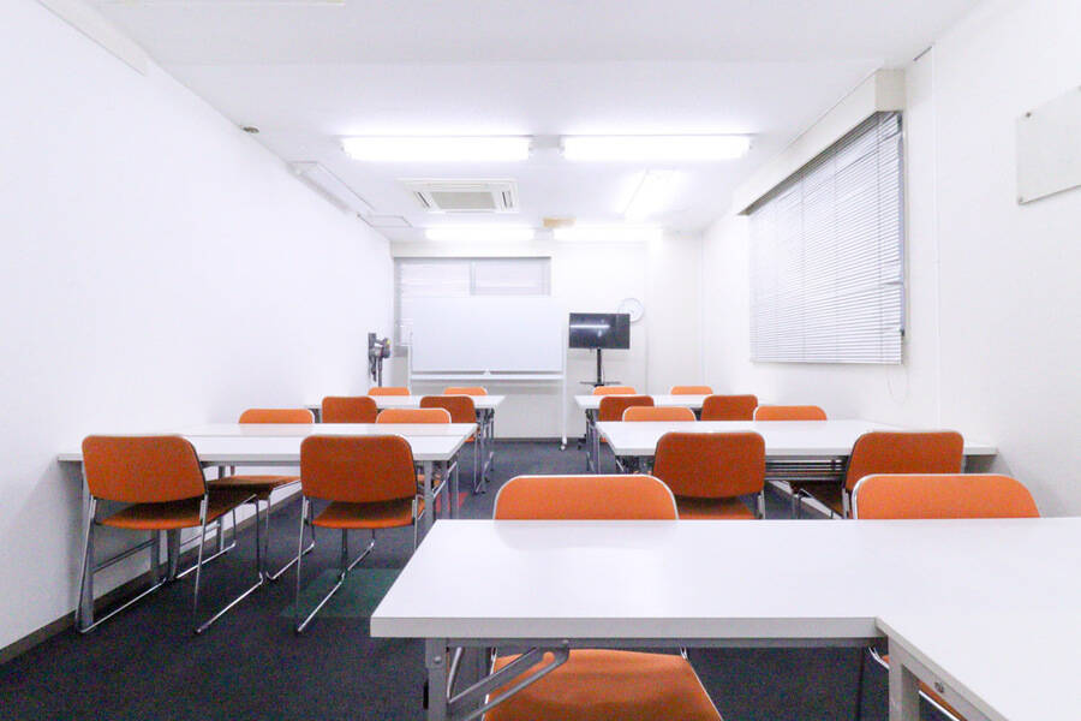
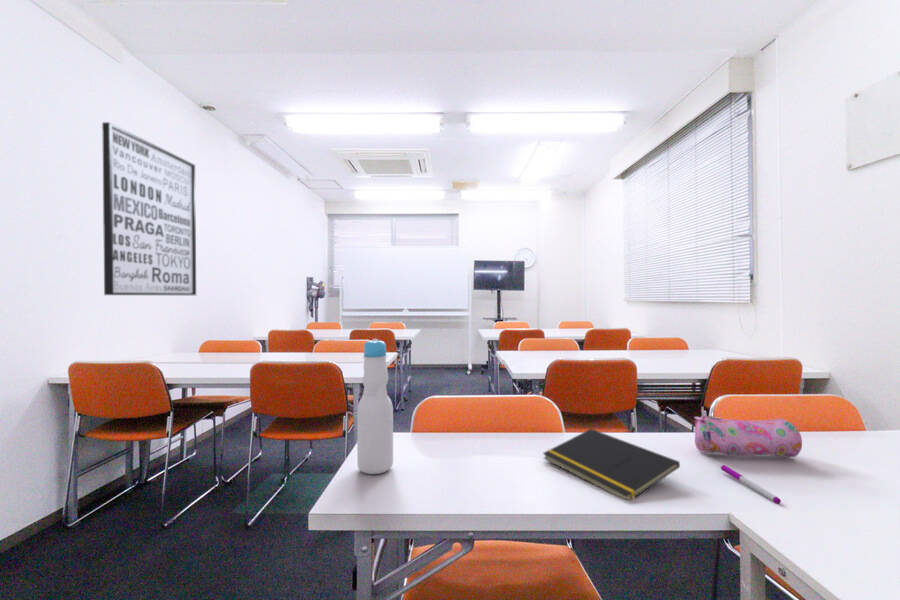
+ pencil case (743, 435)
+ notepad (606, 459)
+ bottle (375, 403)
+ pen (748, 482)
+ wall art (155, 221)
